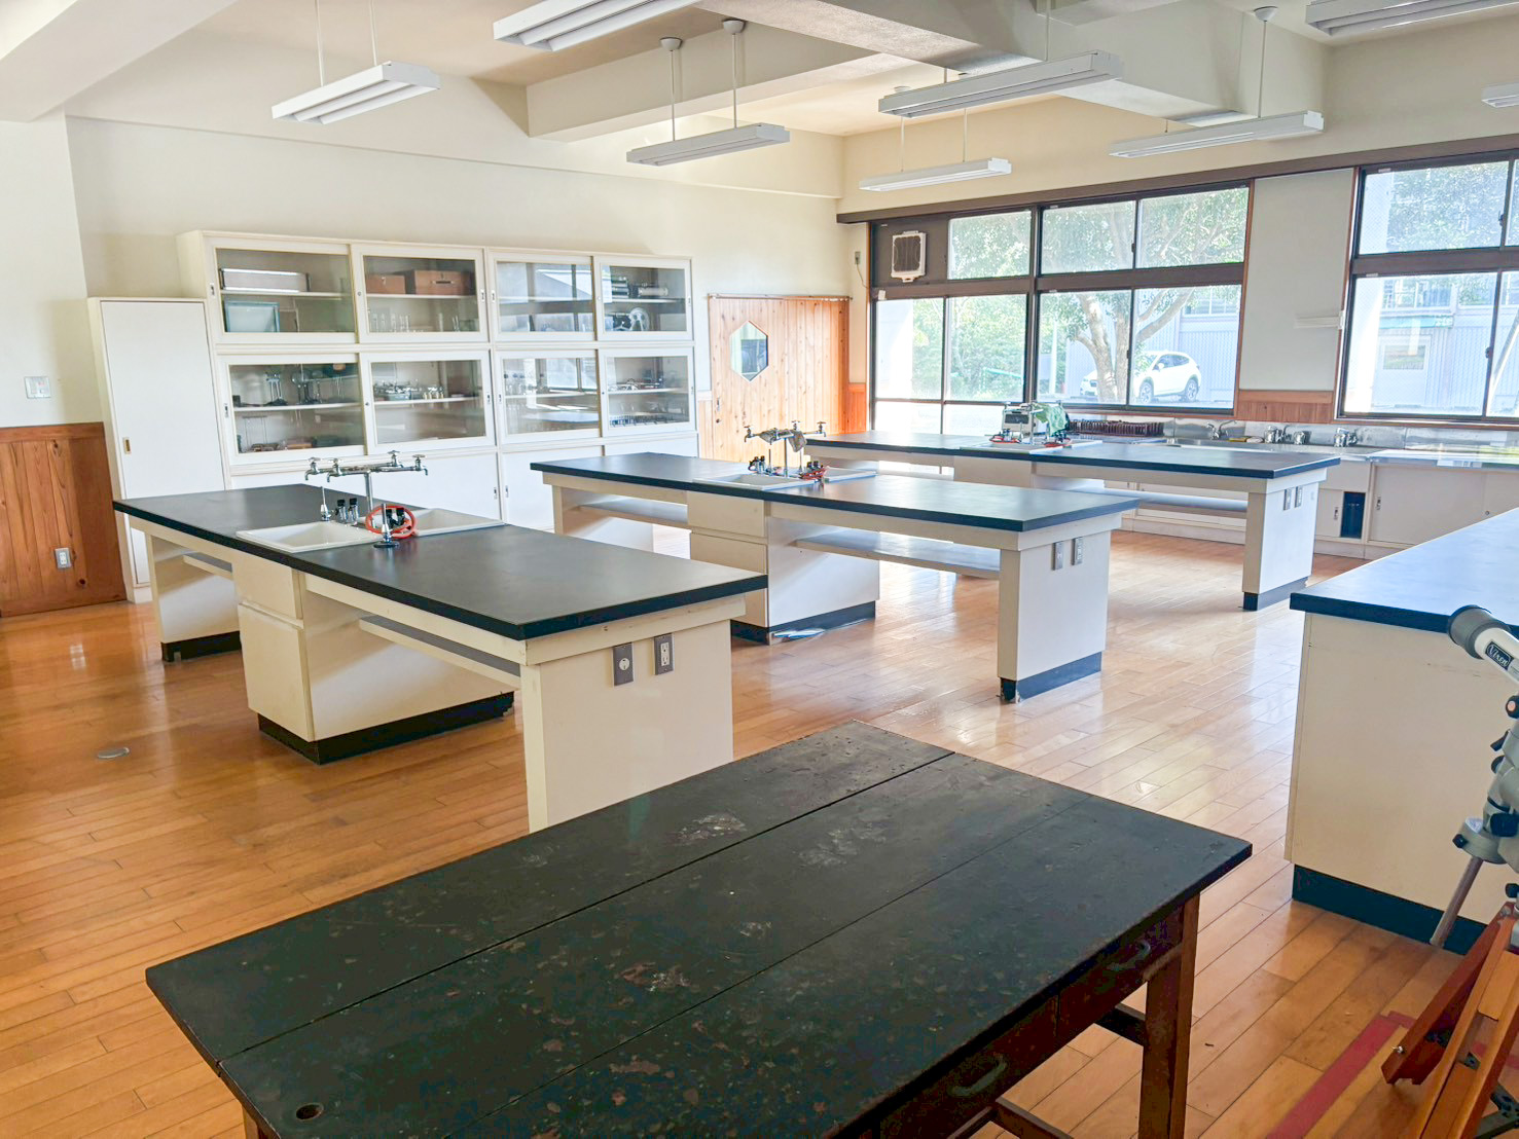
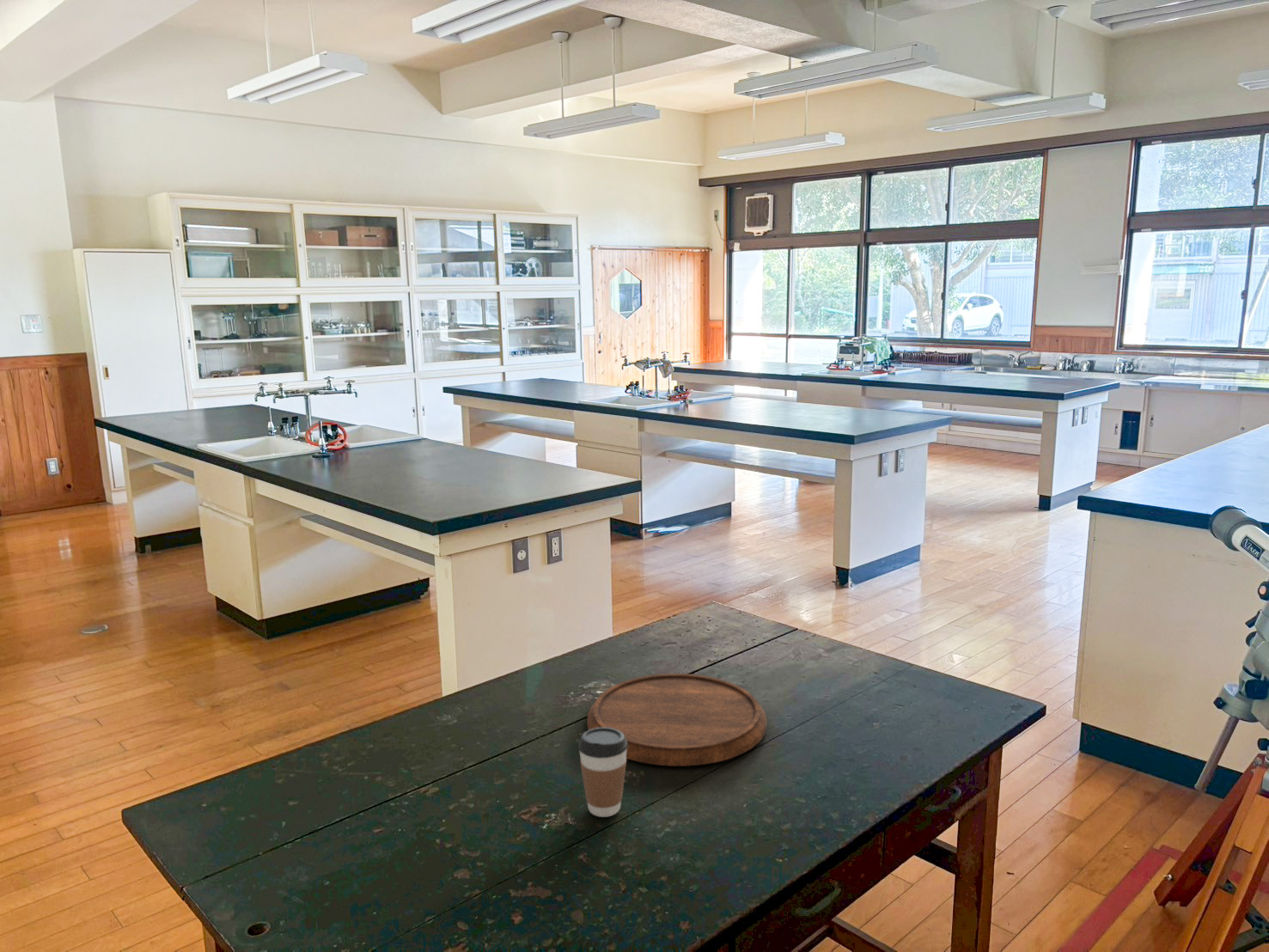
+ coffee cup (603, 772)
+ cutting board (676, 714)
